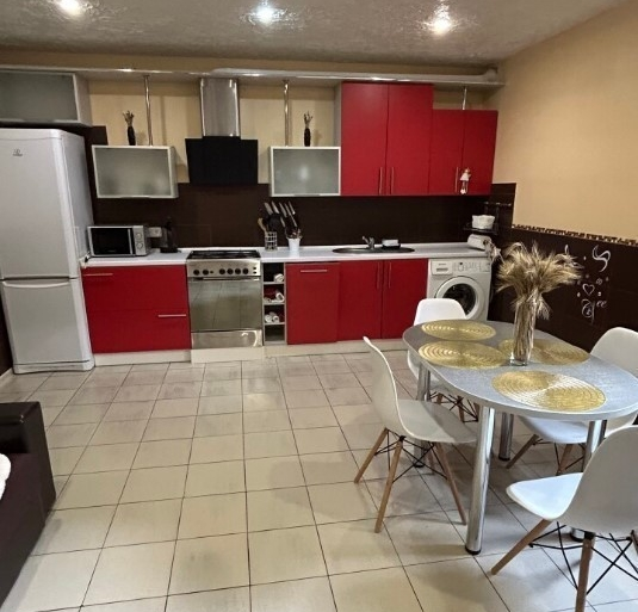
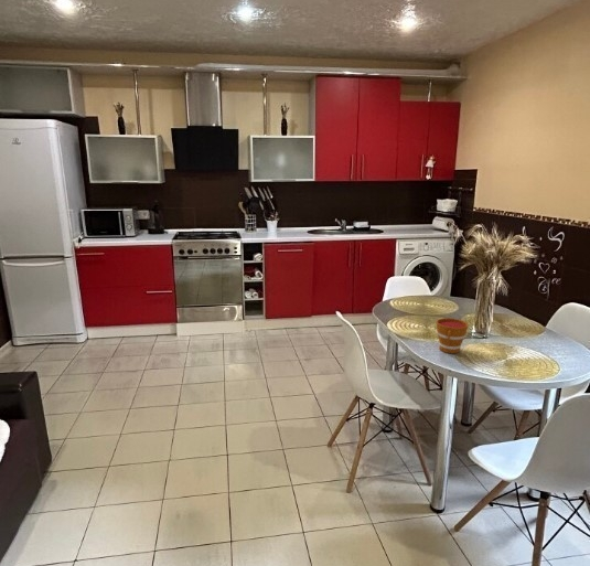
+ cup (450, 337)
